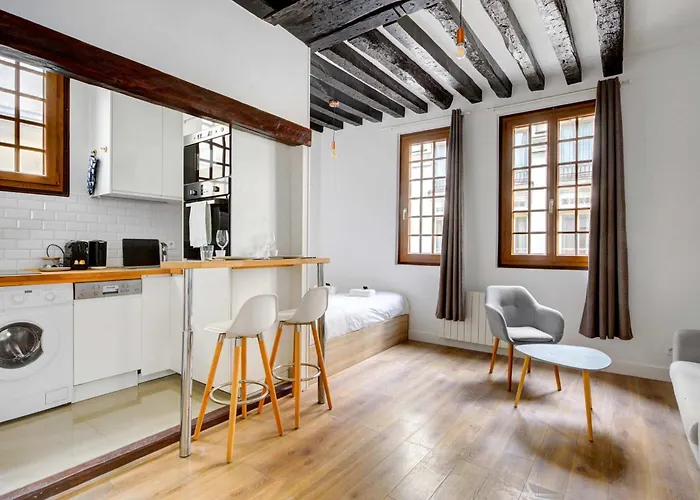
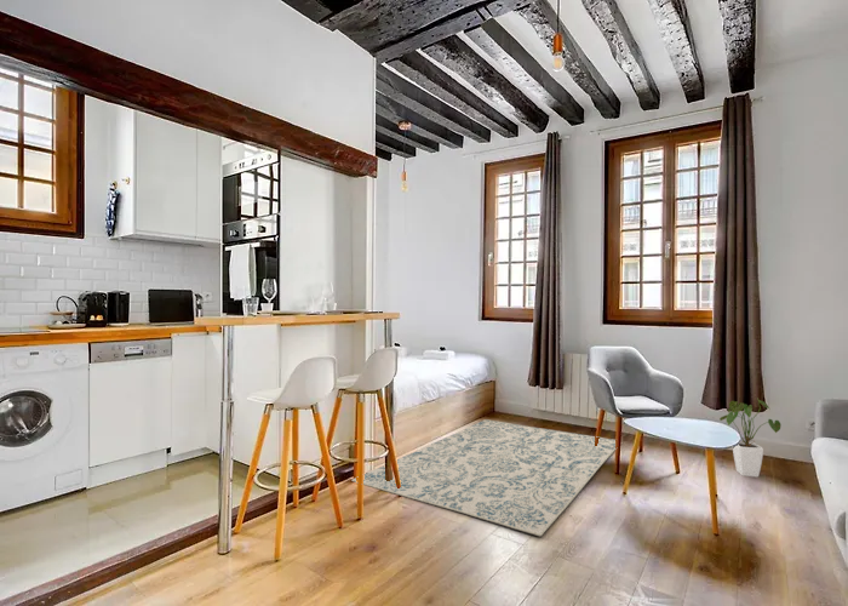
+ rug (504, 458)
+ house plant (752, 436)
